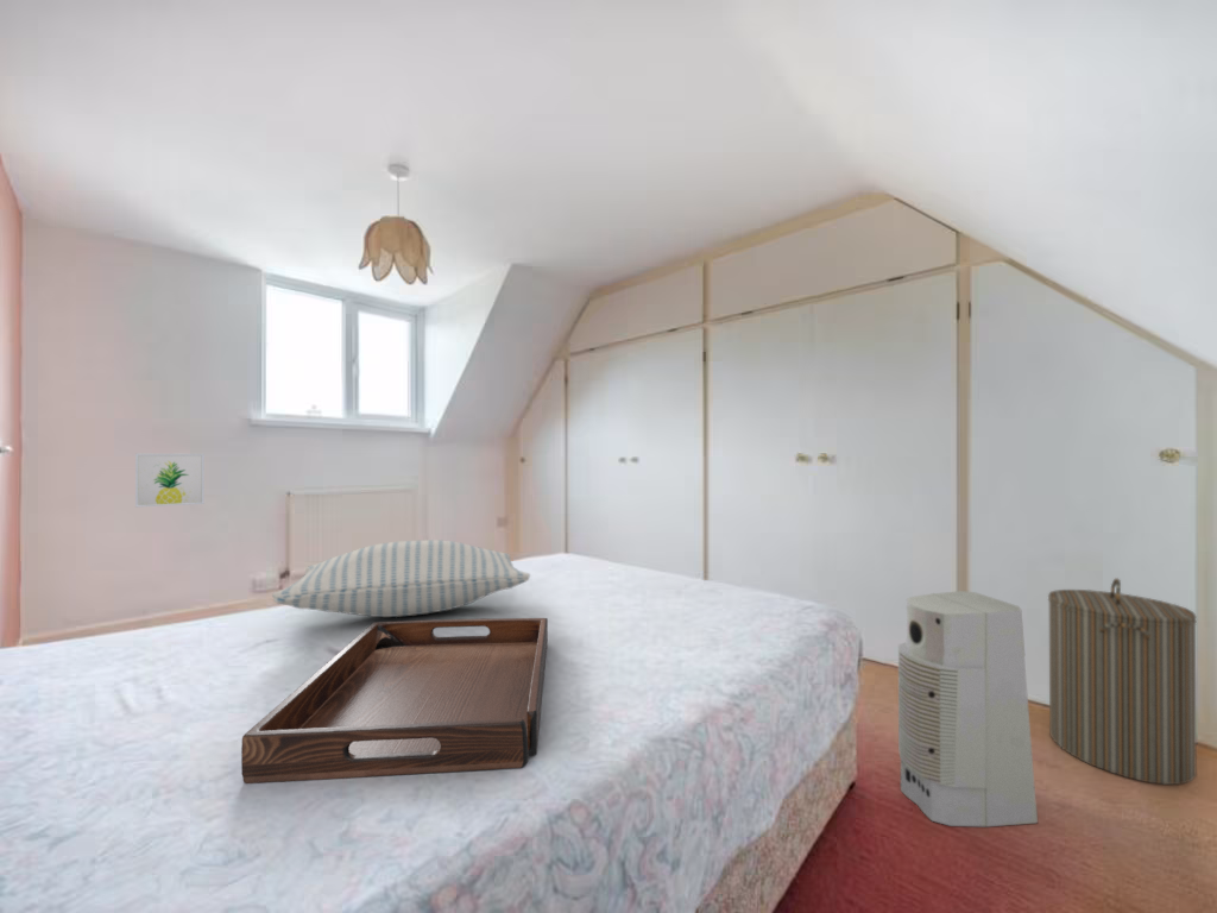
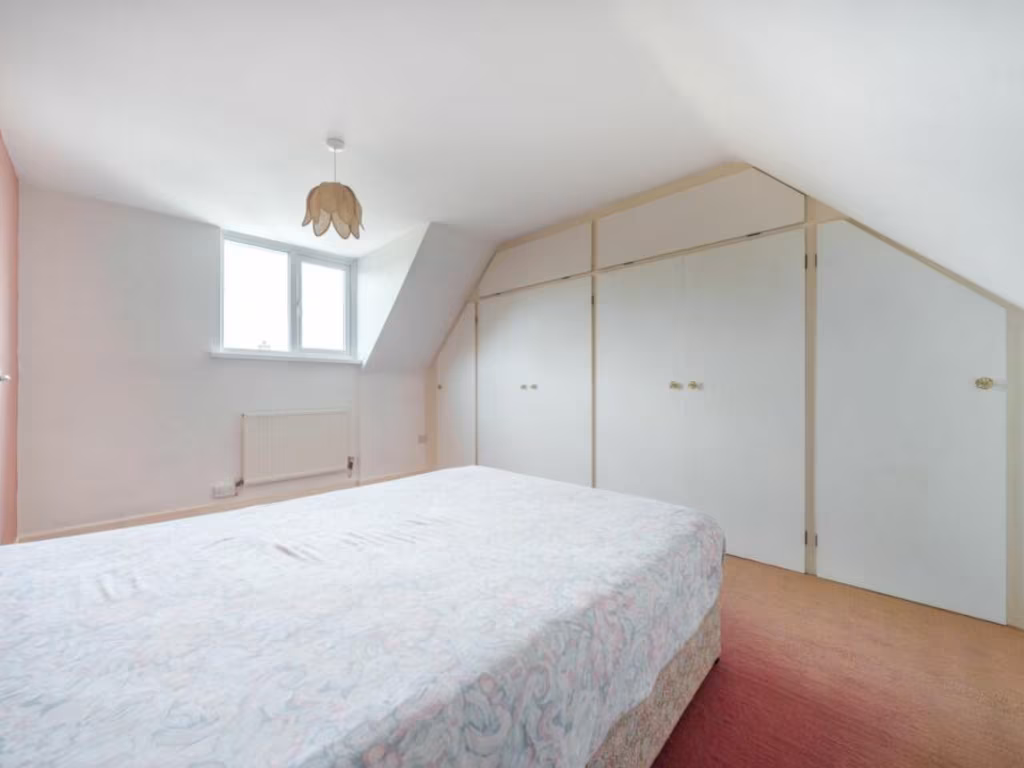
- pillow (412, 577)
- air purifier (960, 700)
- serving tray (435, 678)
- wall art (170, 479)
- laundry hamper (1117, 665)
